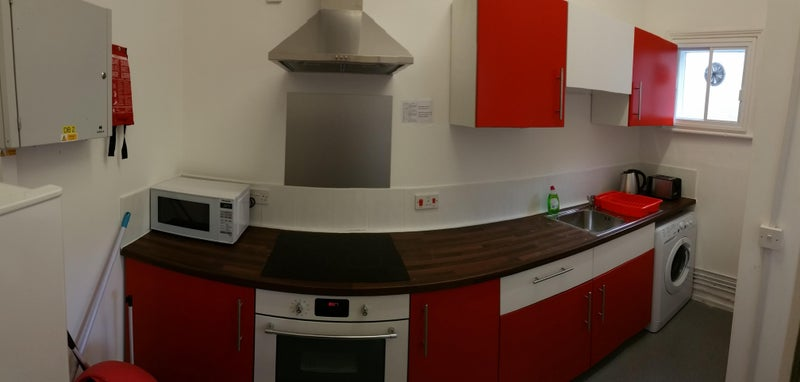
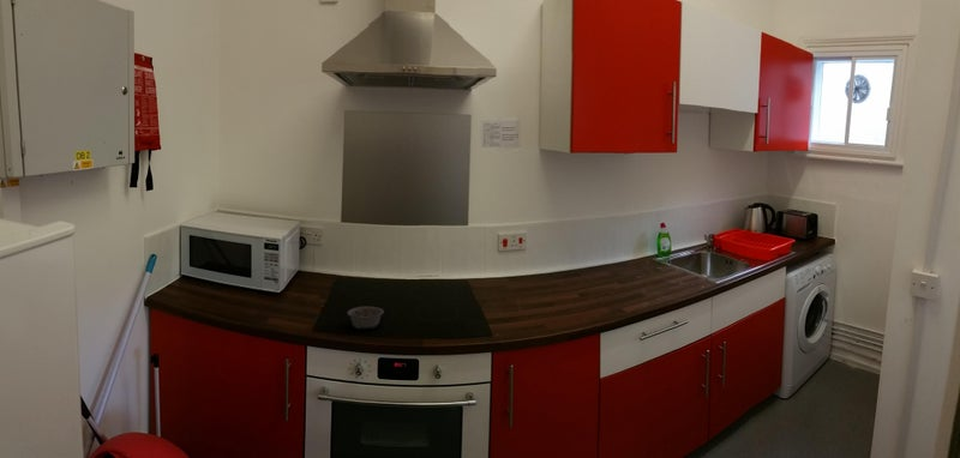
+ legume (365, 317)
